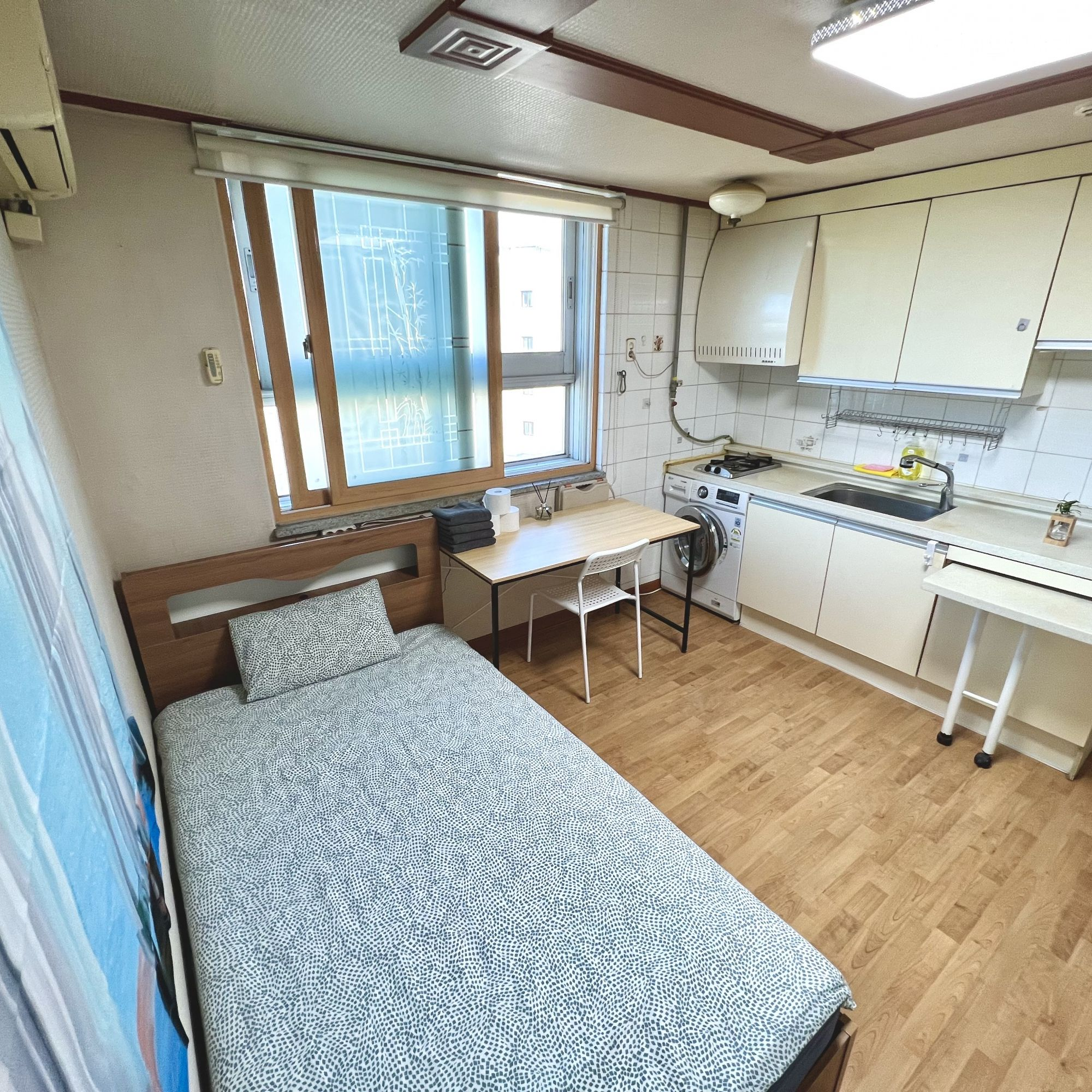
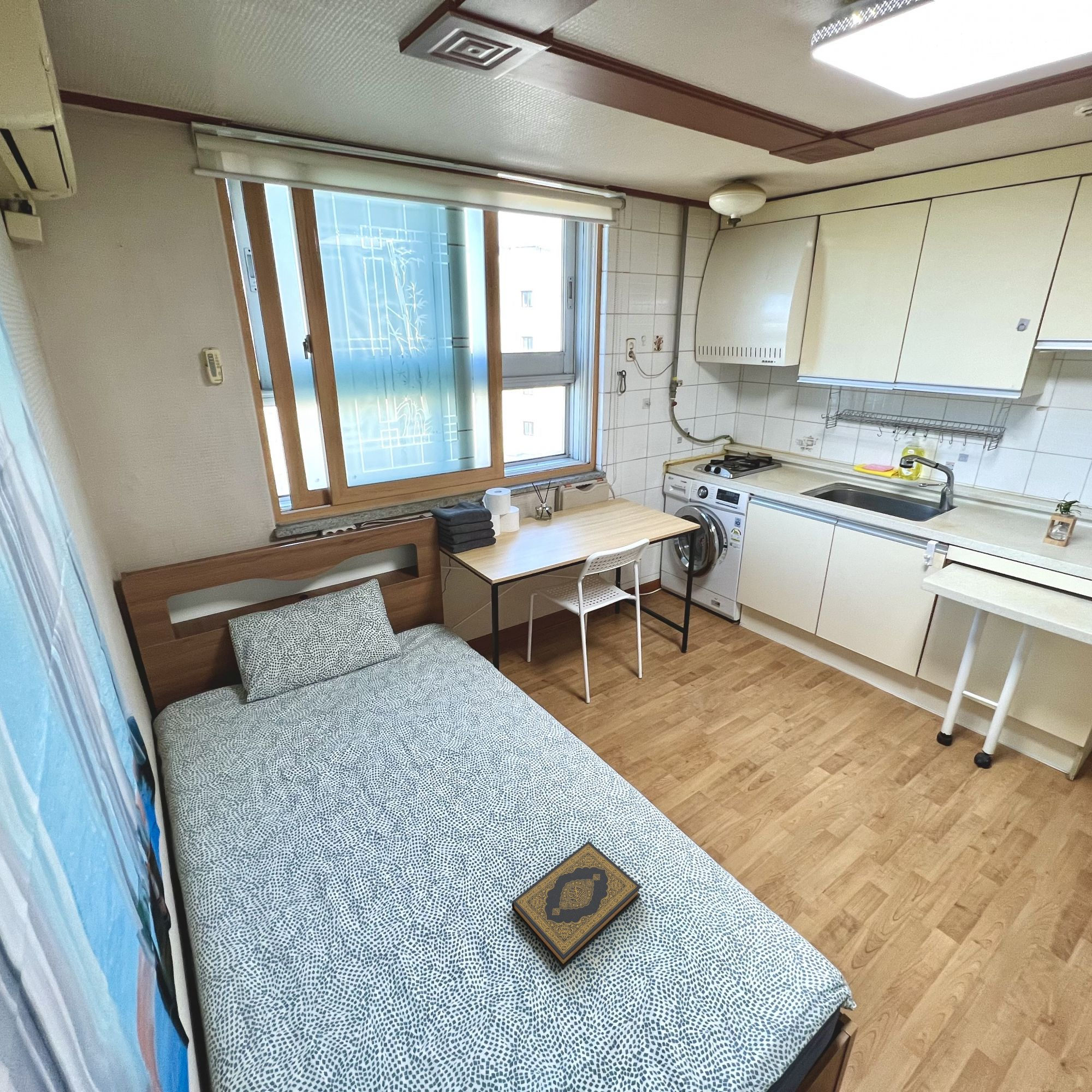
+ hardback book (577, 898)
